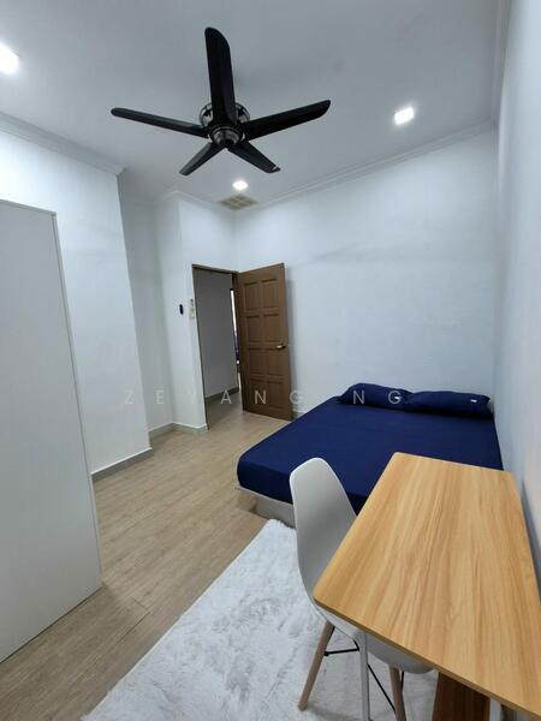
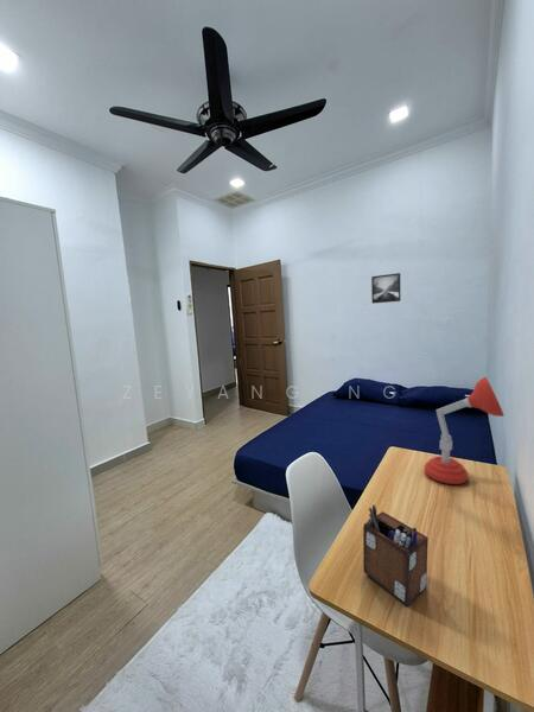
+ desk organizer (394, 546)
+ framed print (386, 288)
+ desk lamp (450, 436)
